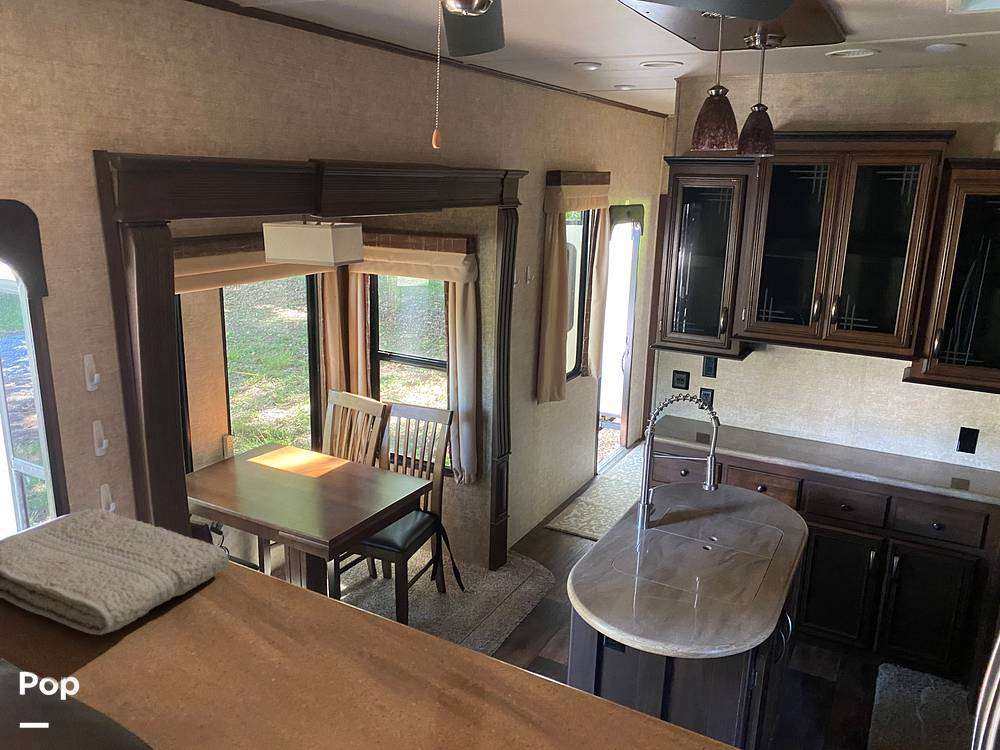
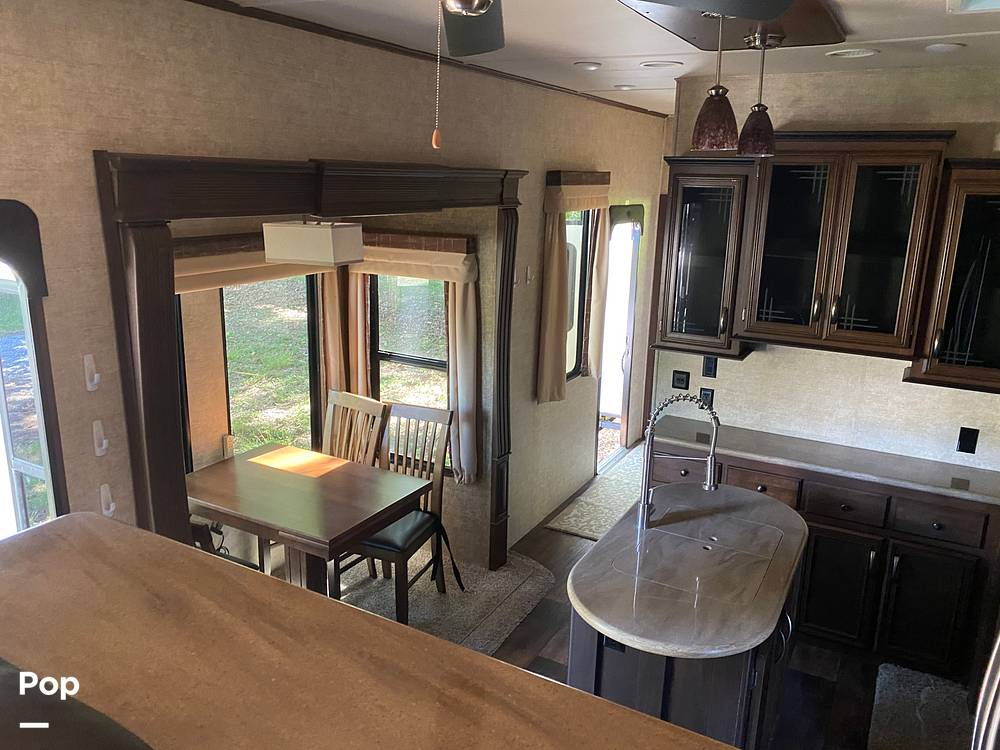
- washcloth (96, 561)
